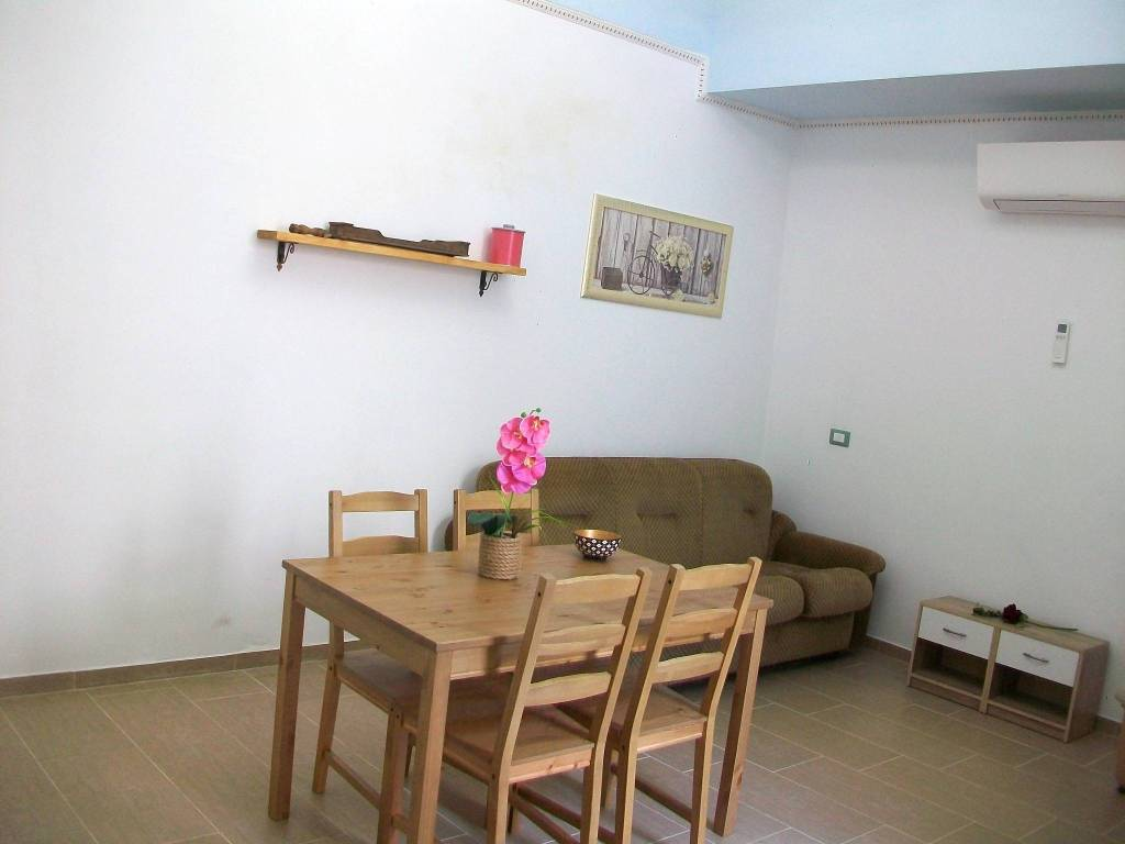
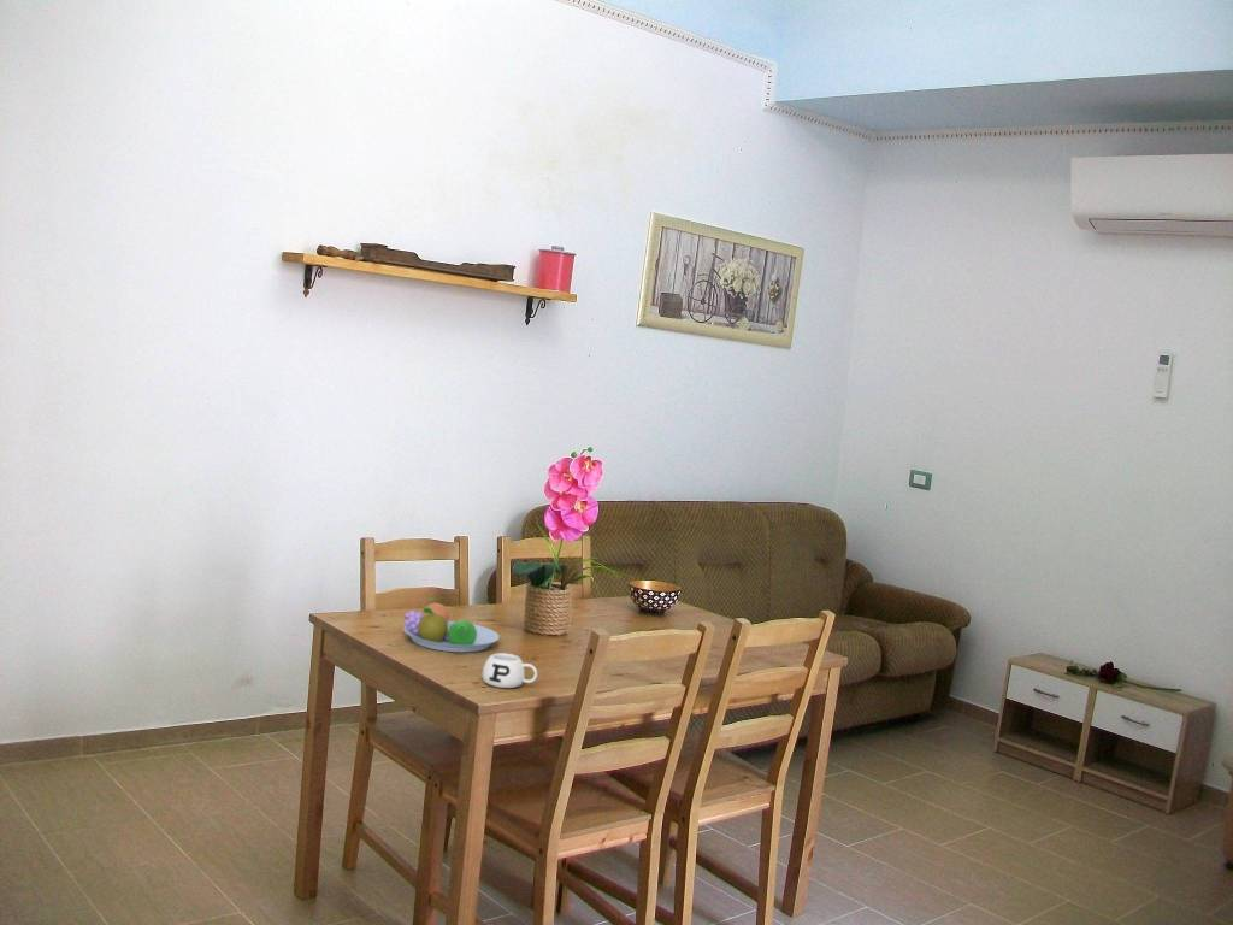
+ fruit bowl (452, 624)
+ mug (509, 671)
